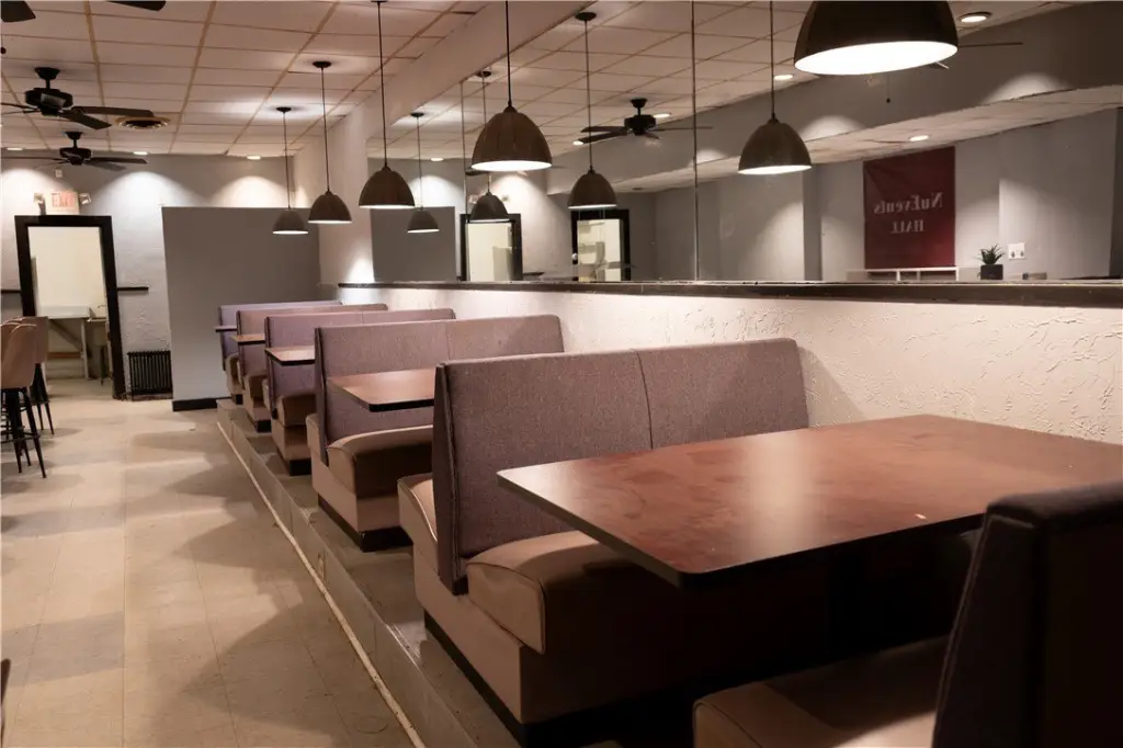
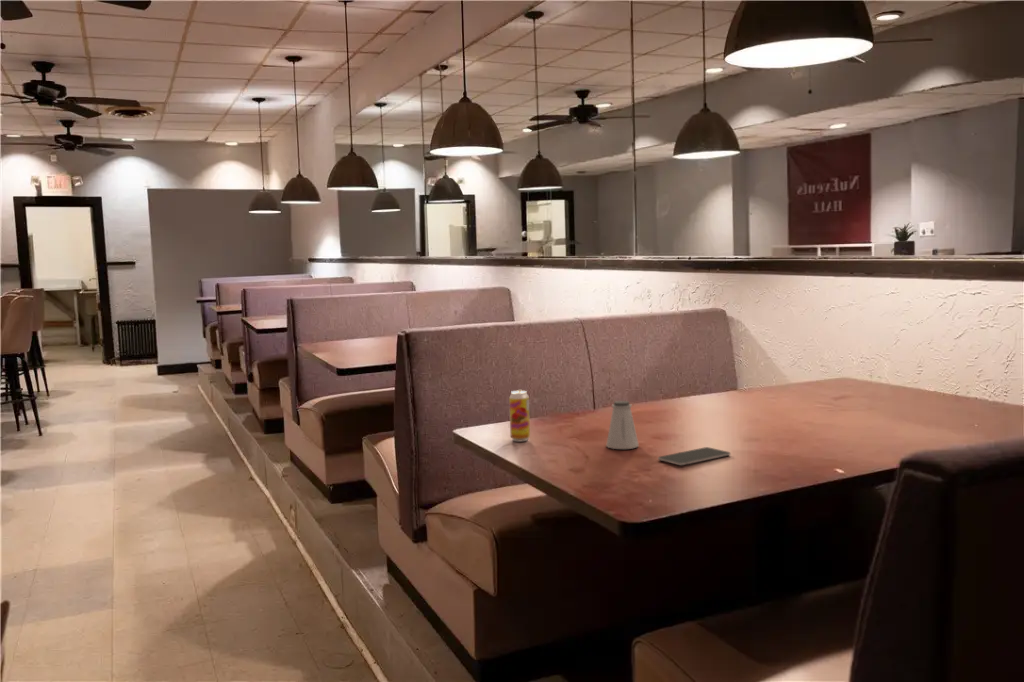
+ saltshaker (622, 423)
+ smartphone (694, 455)
+ beverage can (519, 414)
